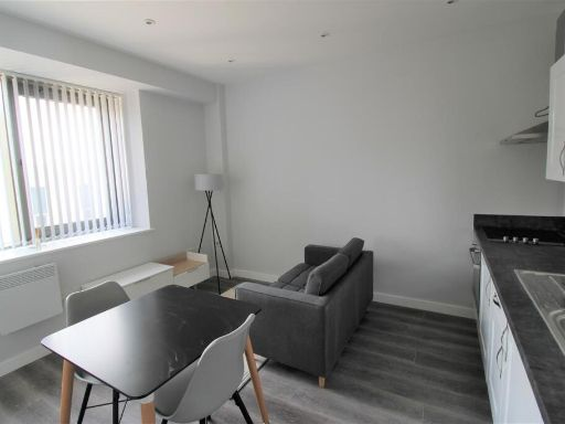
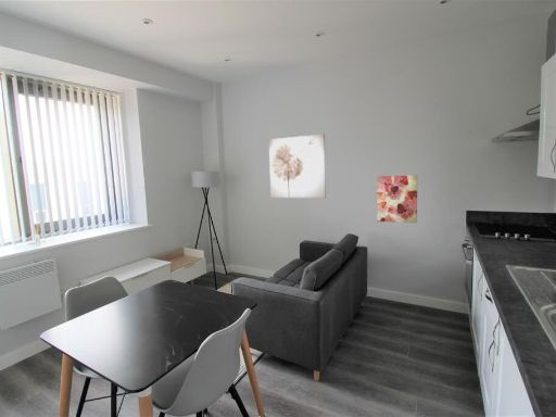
+ wall art (396, 199)
+ wall art (295, 167)
